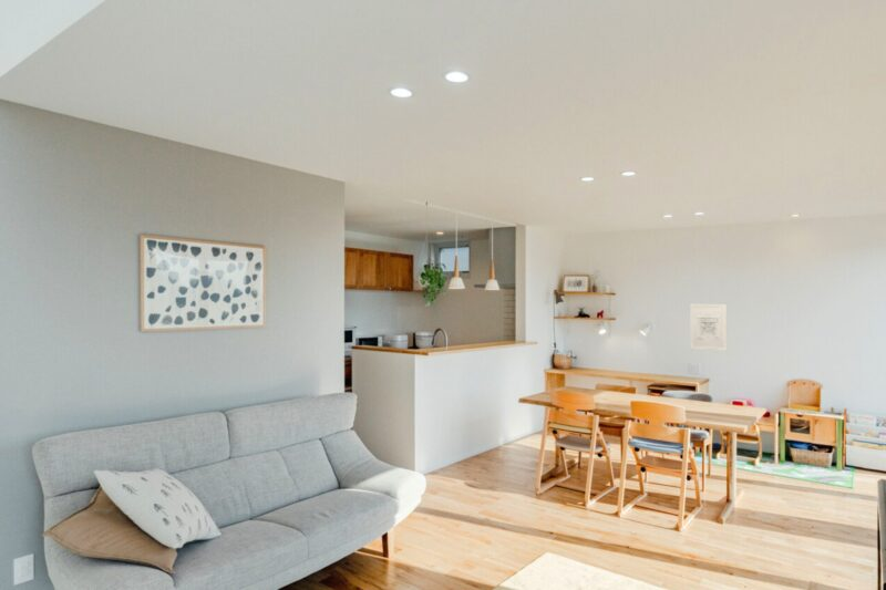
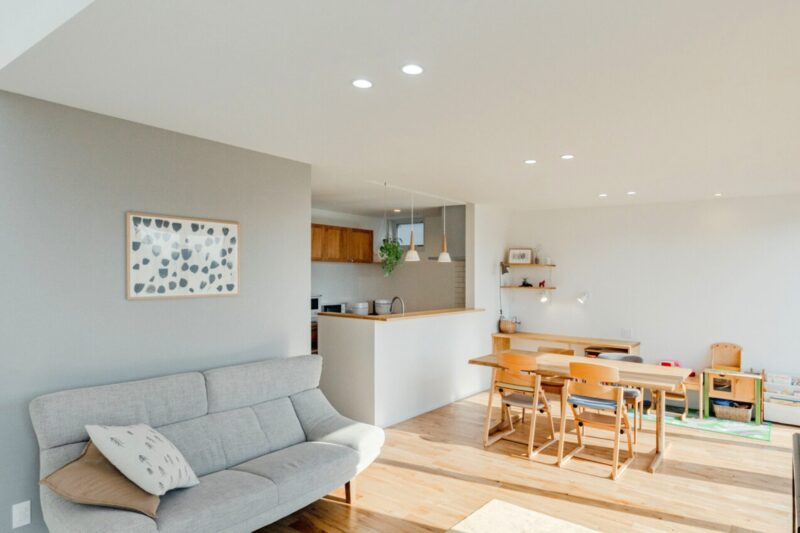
- wall art (708, 327)
